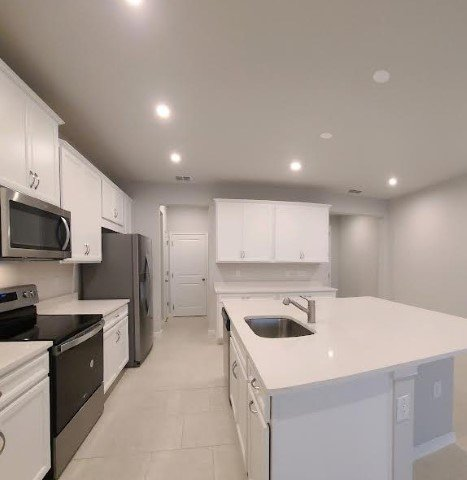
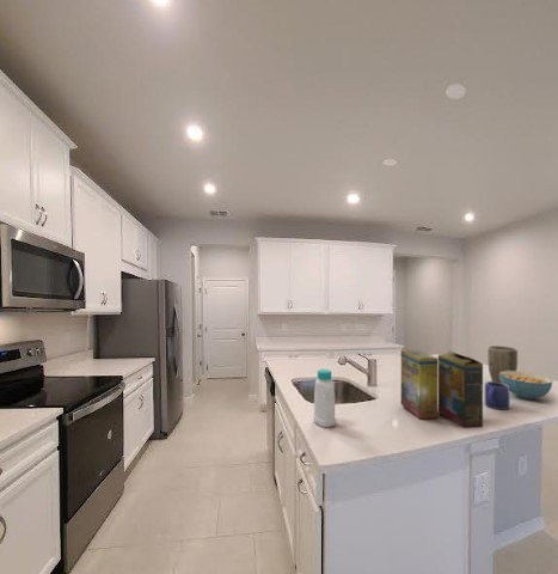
+ mug (495, 396)
+ cereal bowl (525, 386)
+ bottle (324, 396)
+ plant pot (502, 365)
+ cereal box (439, 383)
